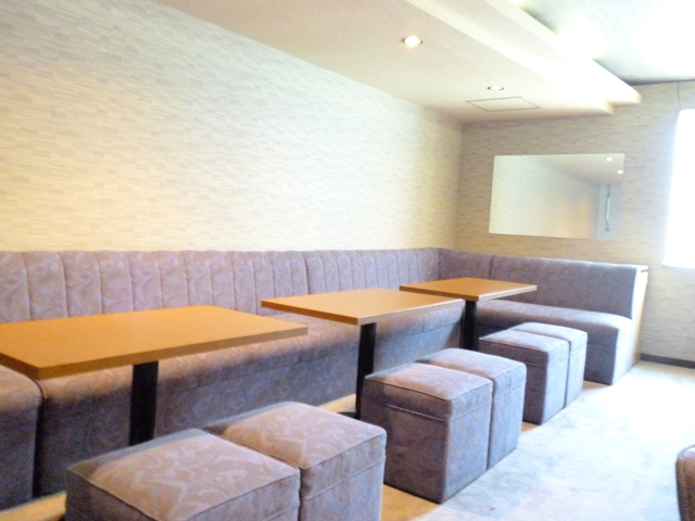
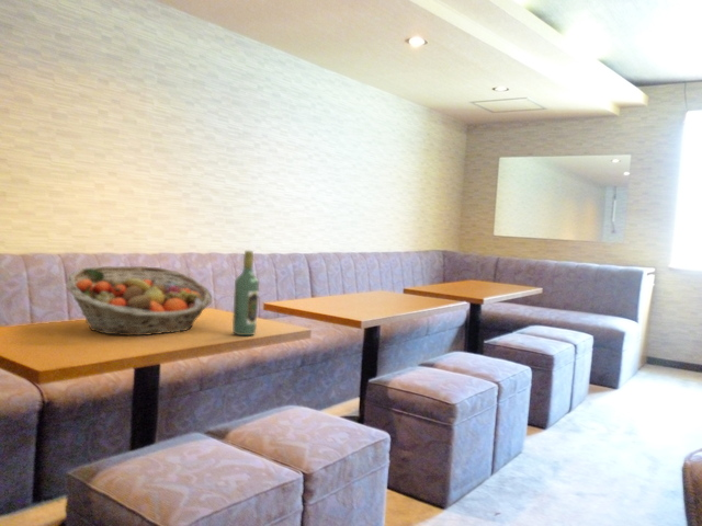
+ fruit basket (141, 298)
+ wine bottle (246, 291)
